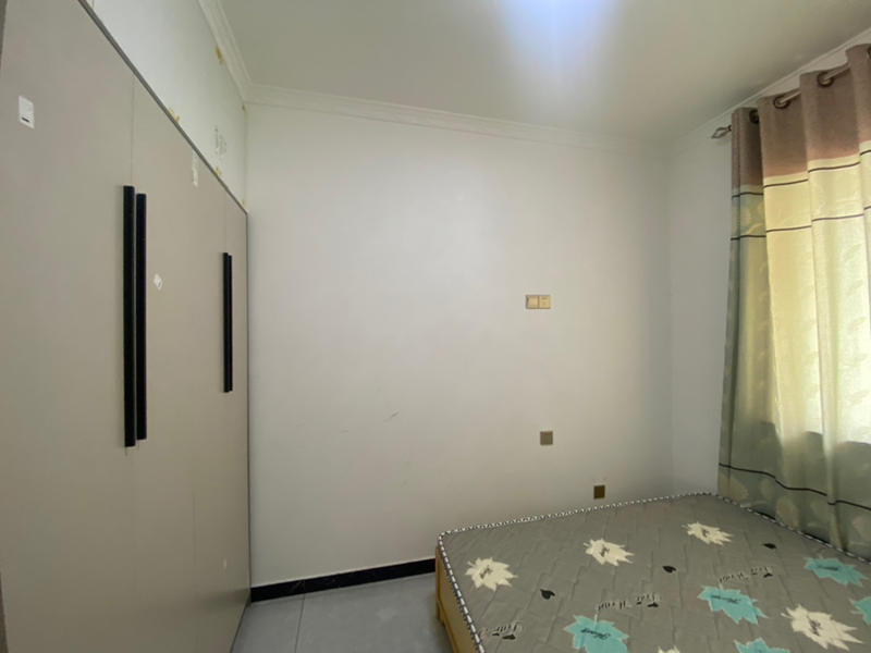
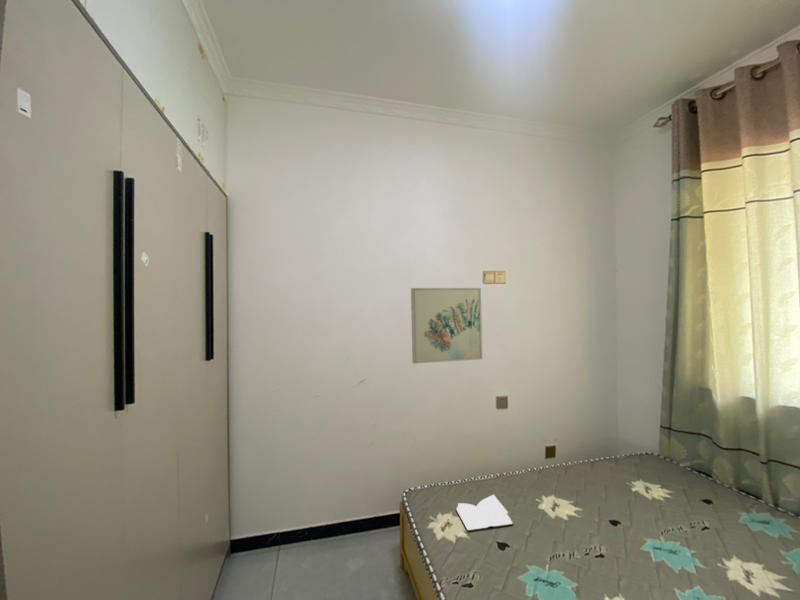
+ book (483, 511)
+ wall art (447, 324)
